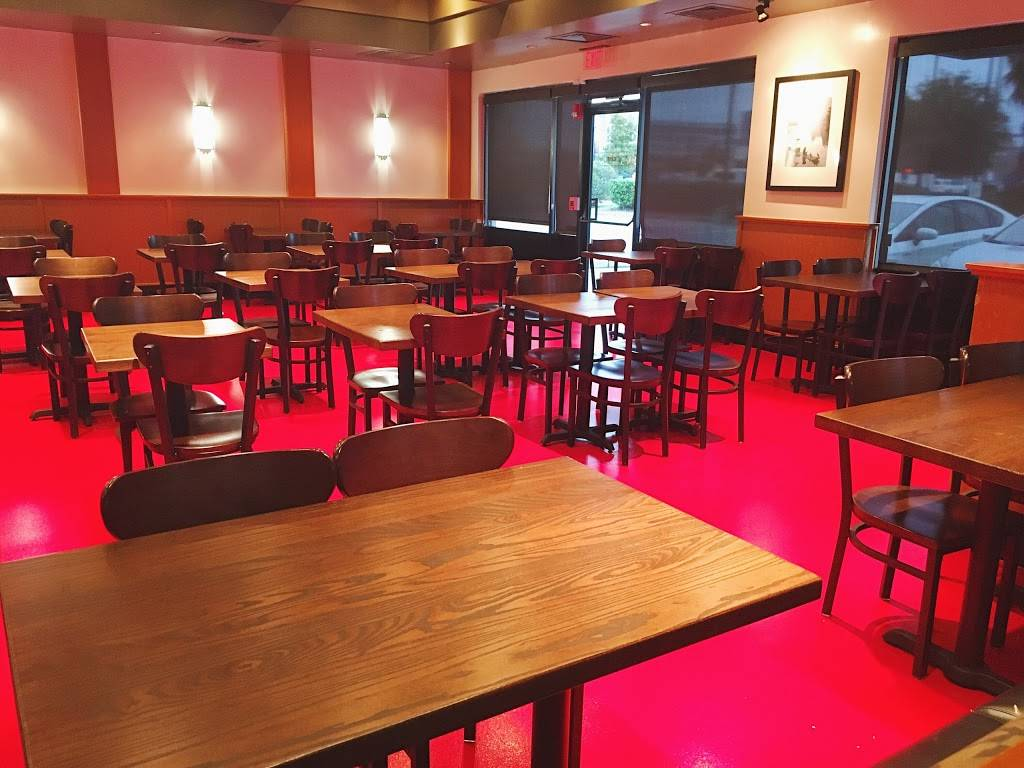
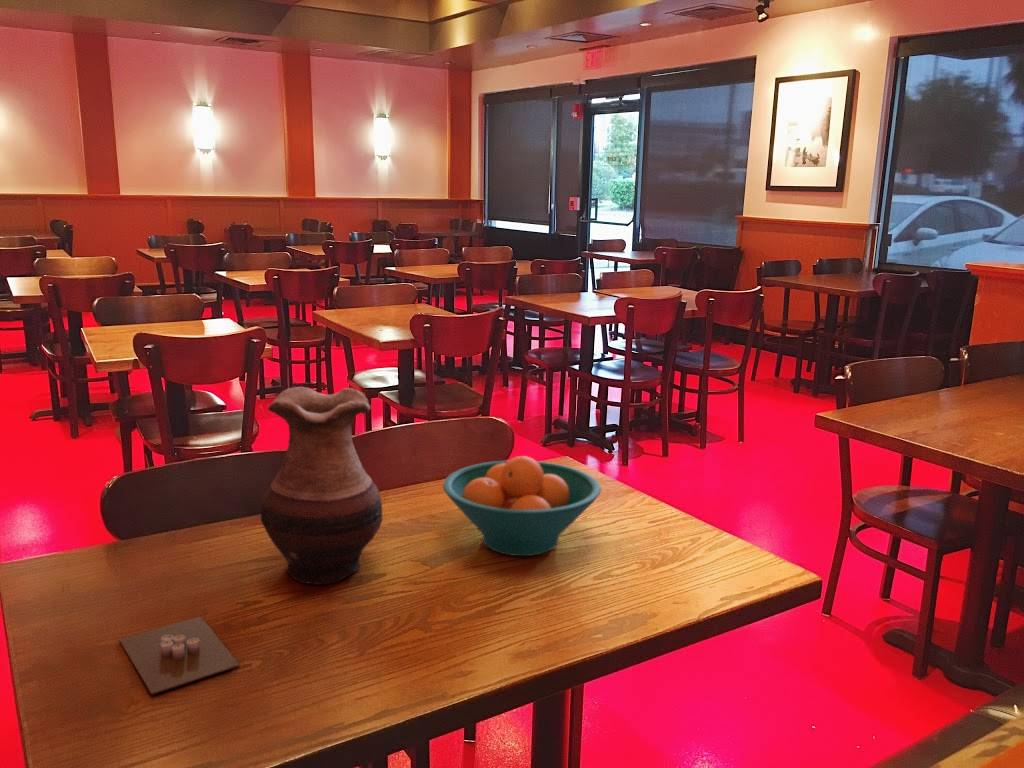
+ fruit bowl (521, 499)
+ vase (321, 483)
+ candle (177, 645)
